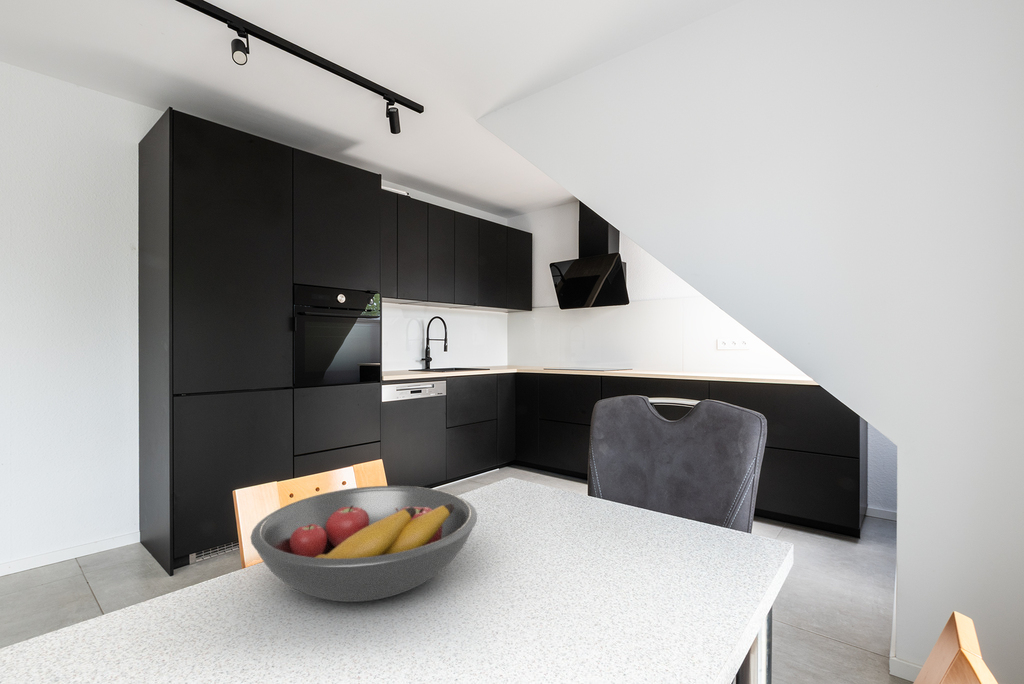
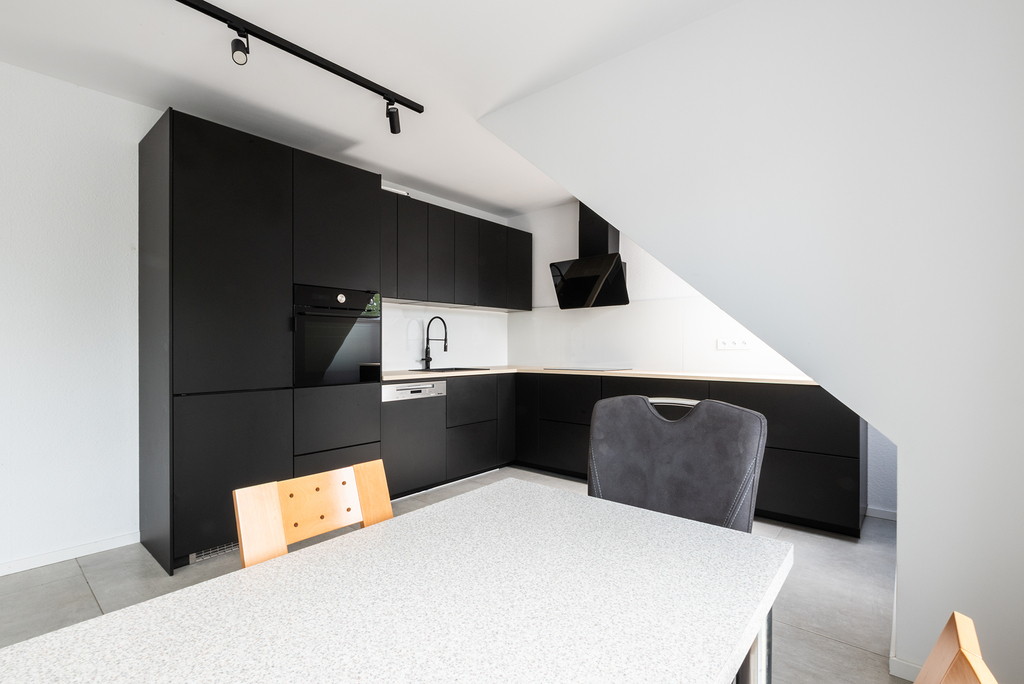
- fruit bowl (370, 538)
